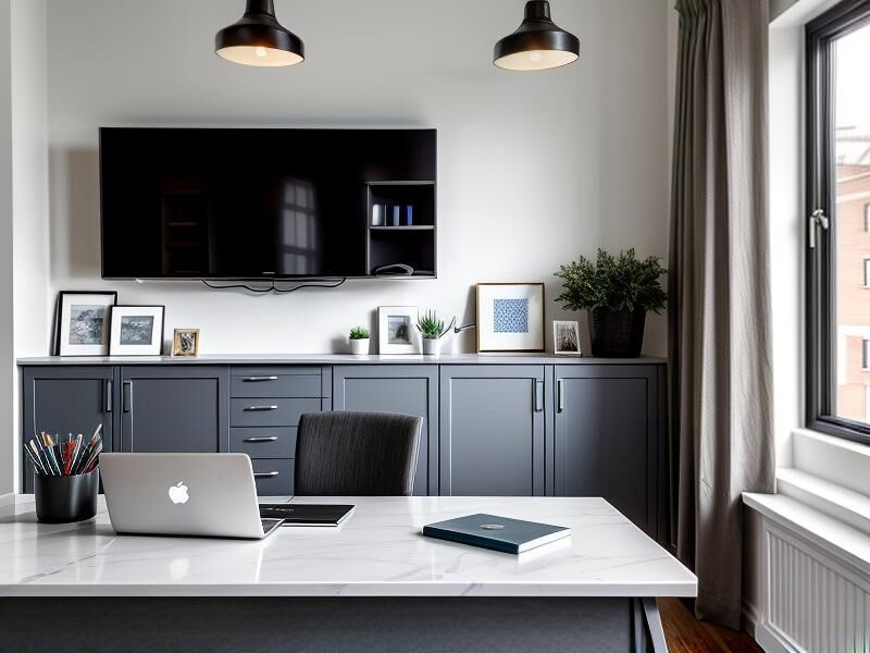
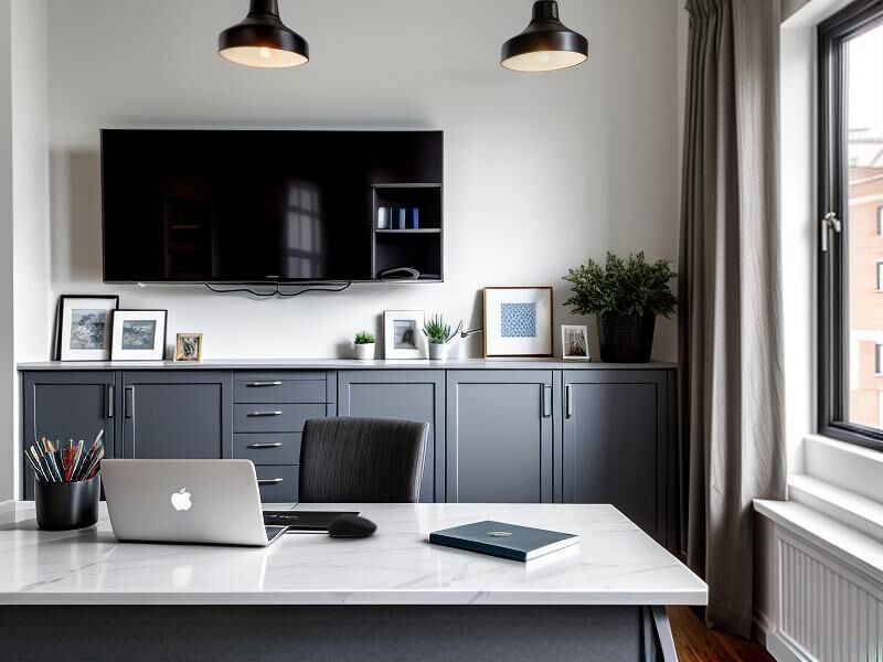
+ computer mouse (352, 524)
